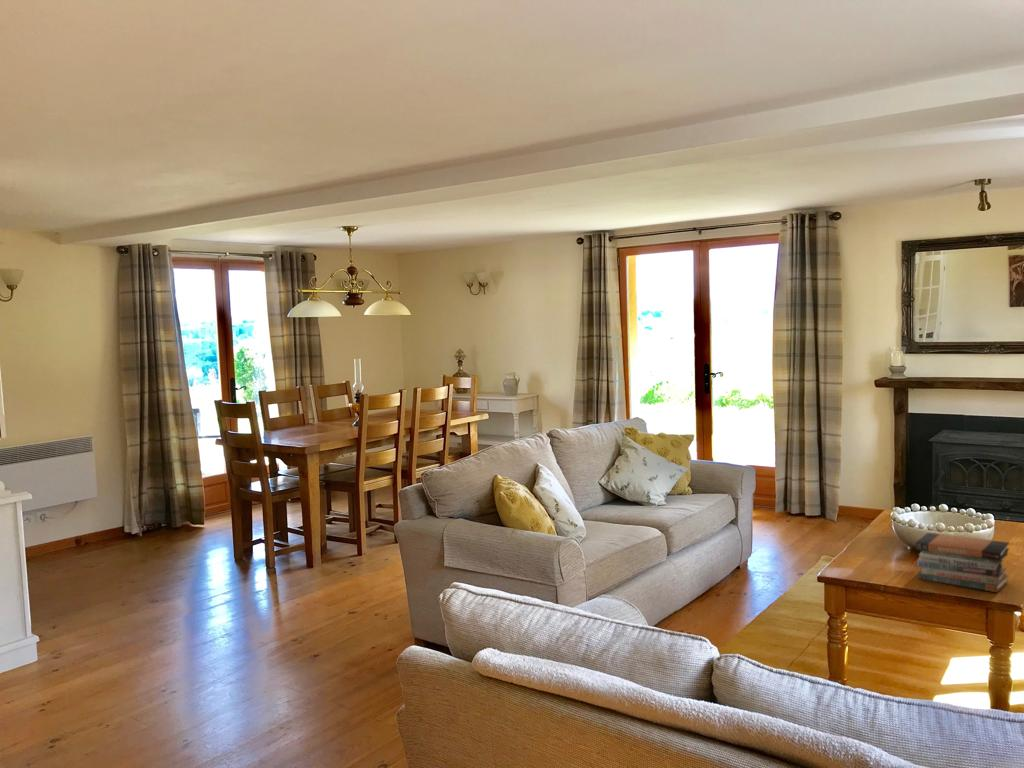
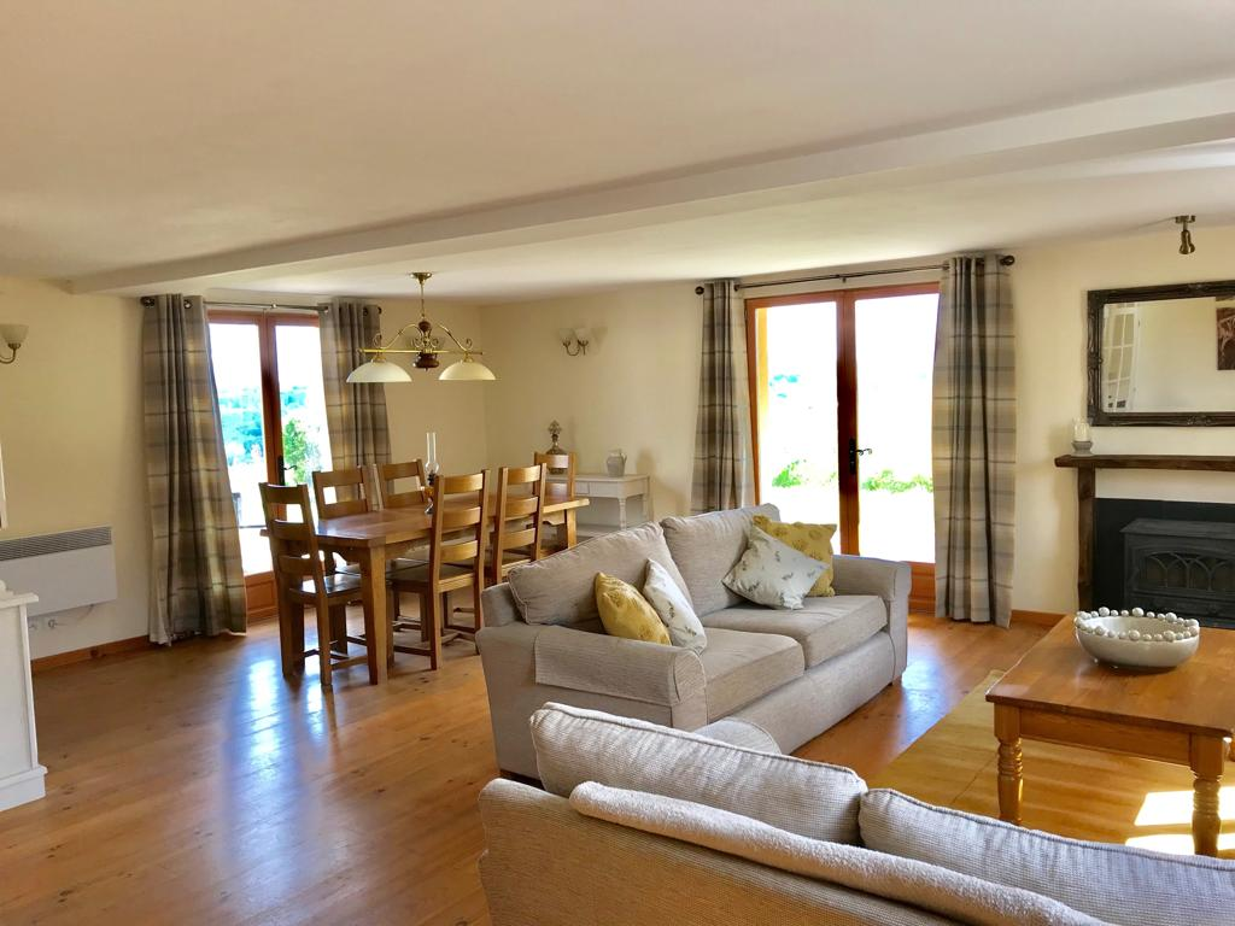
- book stack (961, 561)
